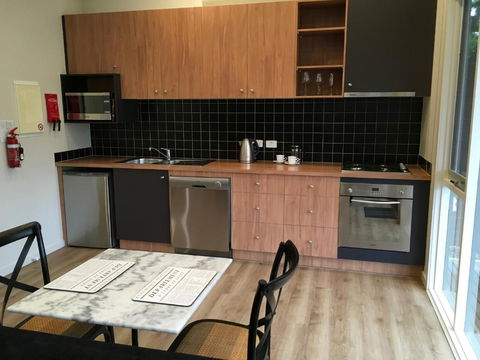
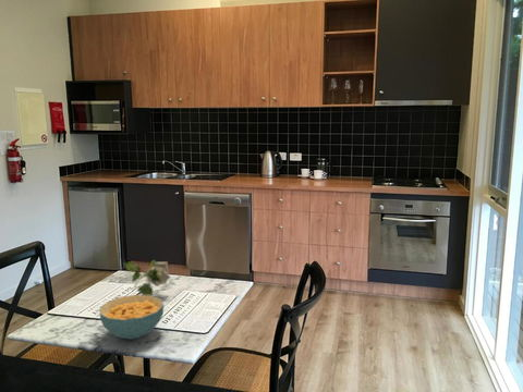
+ flower (146, 280)
+ cereal bowl (132, 320)
